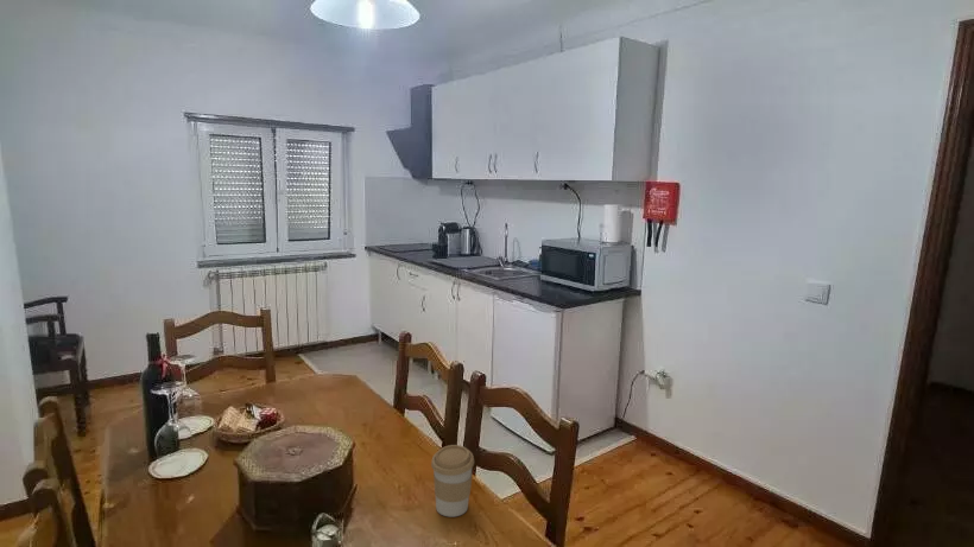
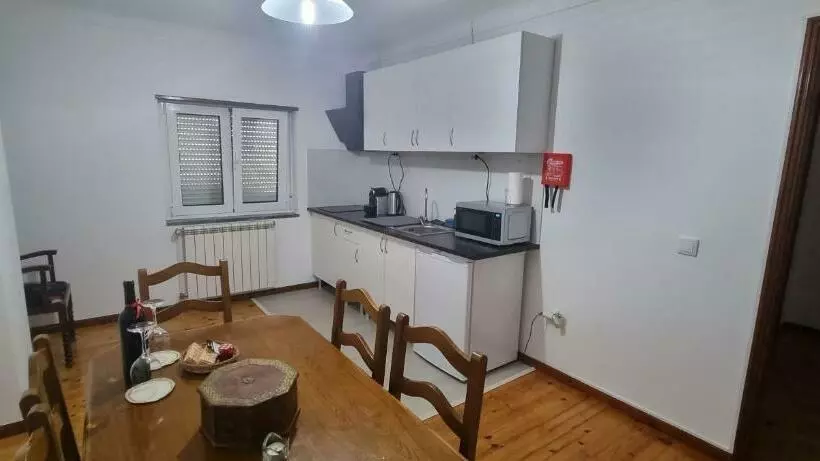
- coffee cup (453, 479)
